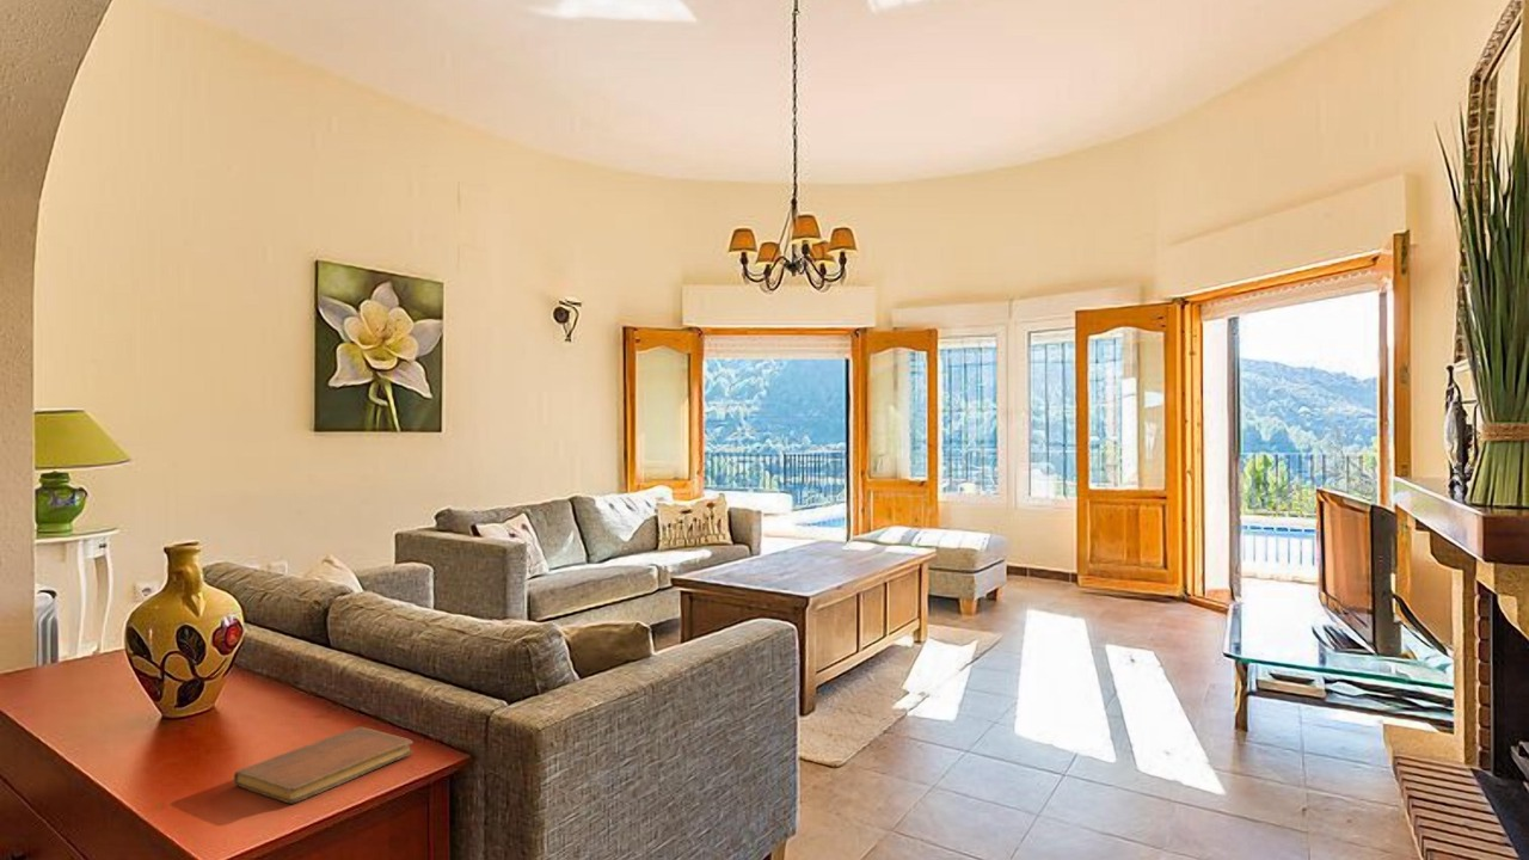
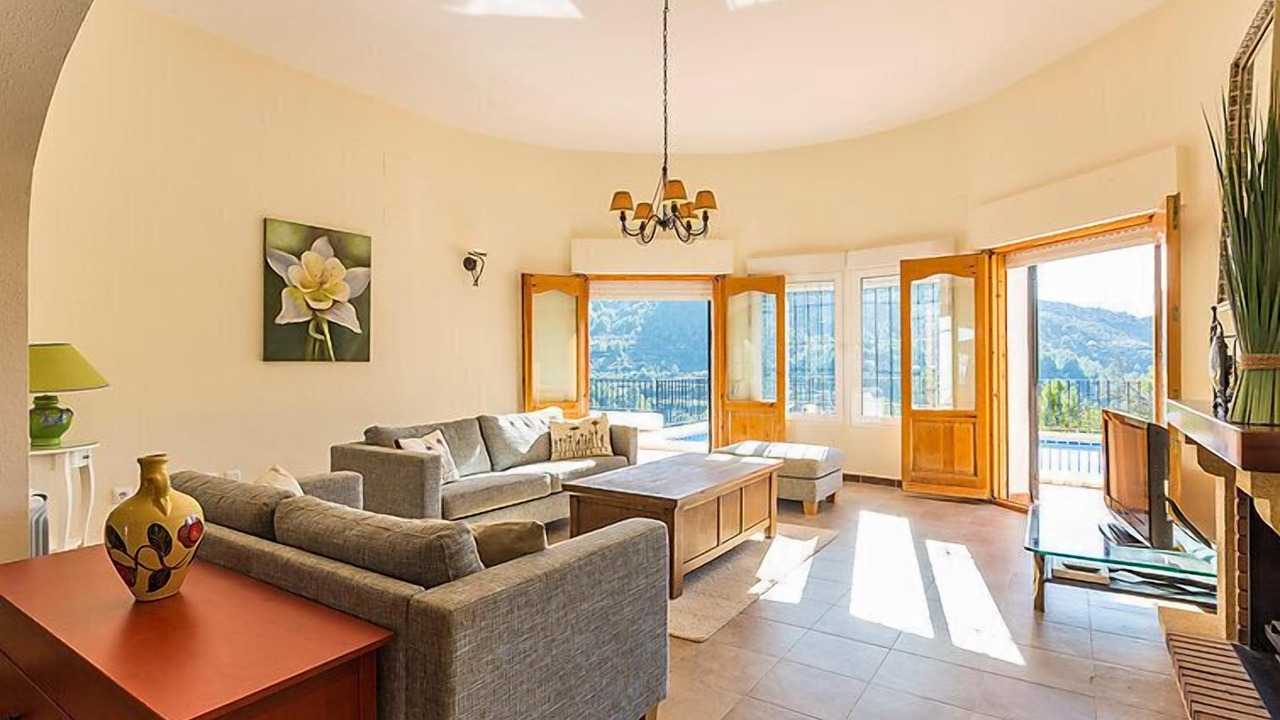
- notebook (327, 761)
